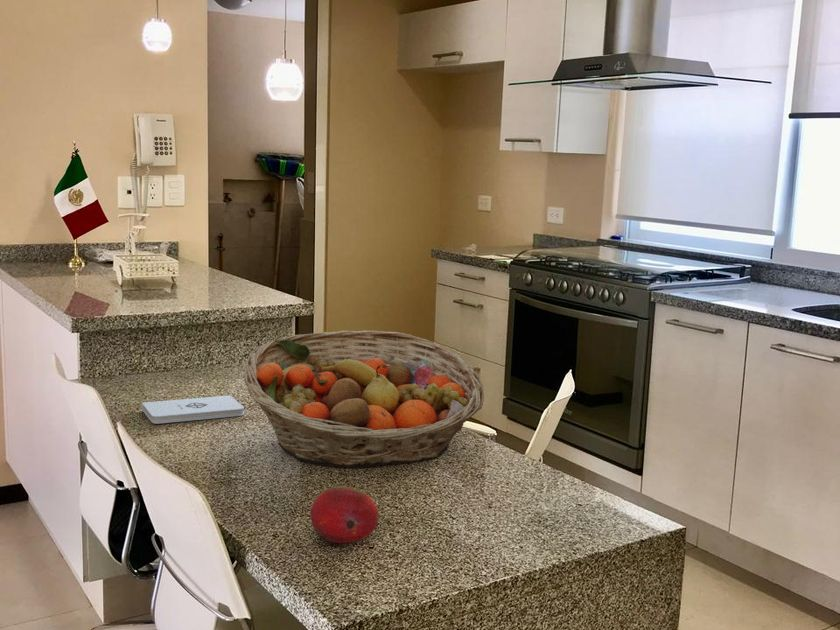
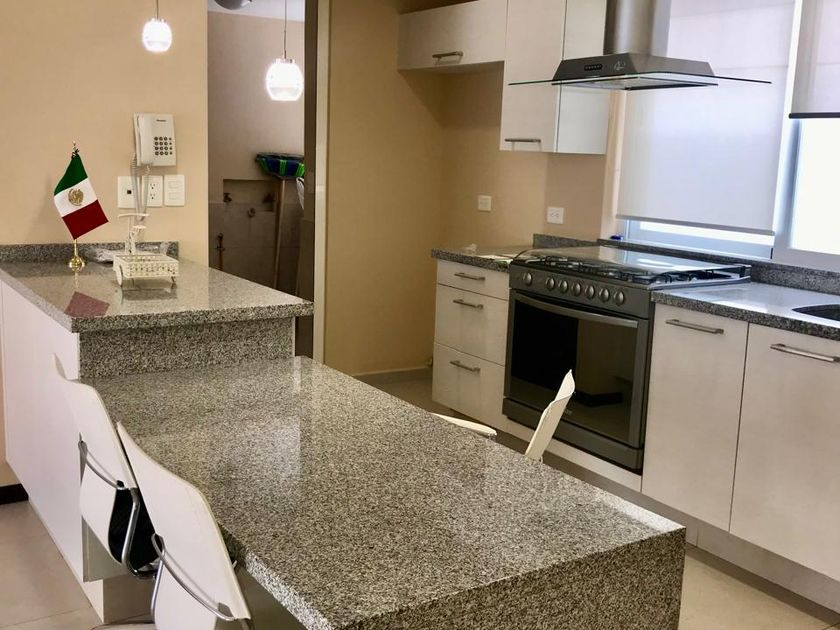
- fruit basket (364, 395)
- notepad (193, 409)
- fruit (342, 512)
